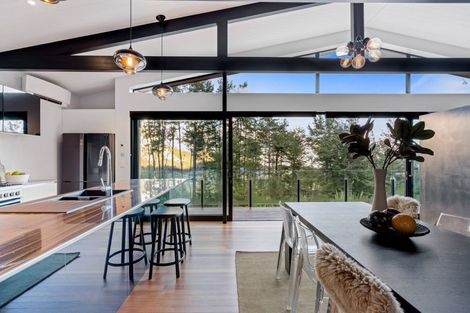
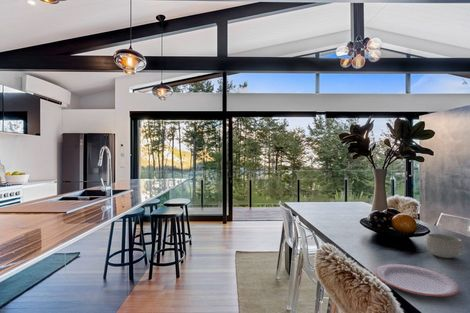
+ bowl (443, 246)
+ plate (414, 280)
